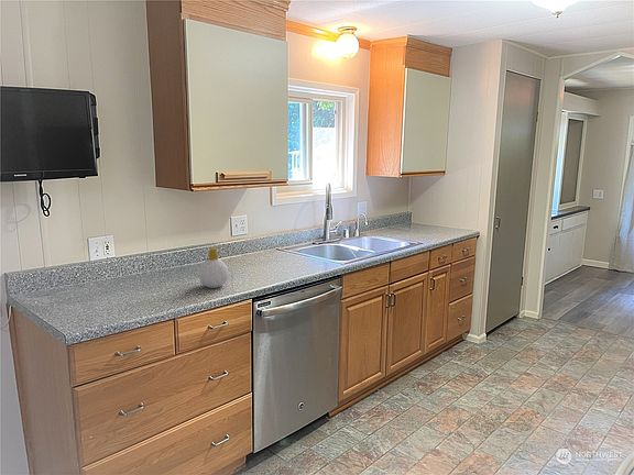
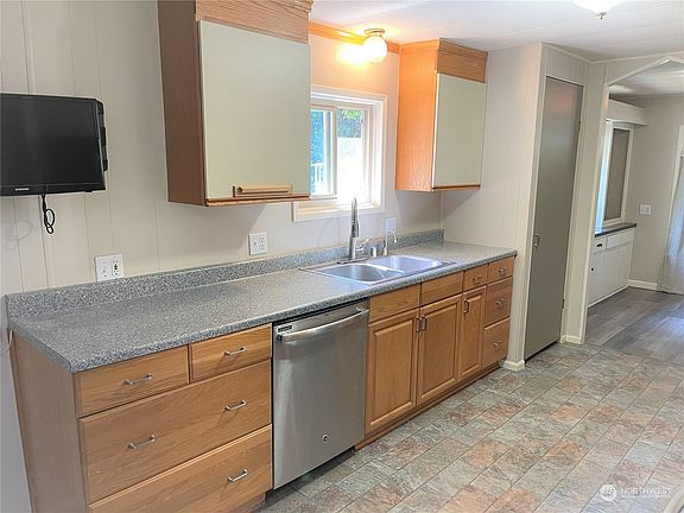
- soap bottle (214, 267)
